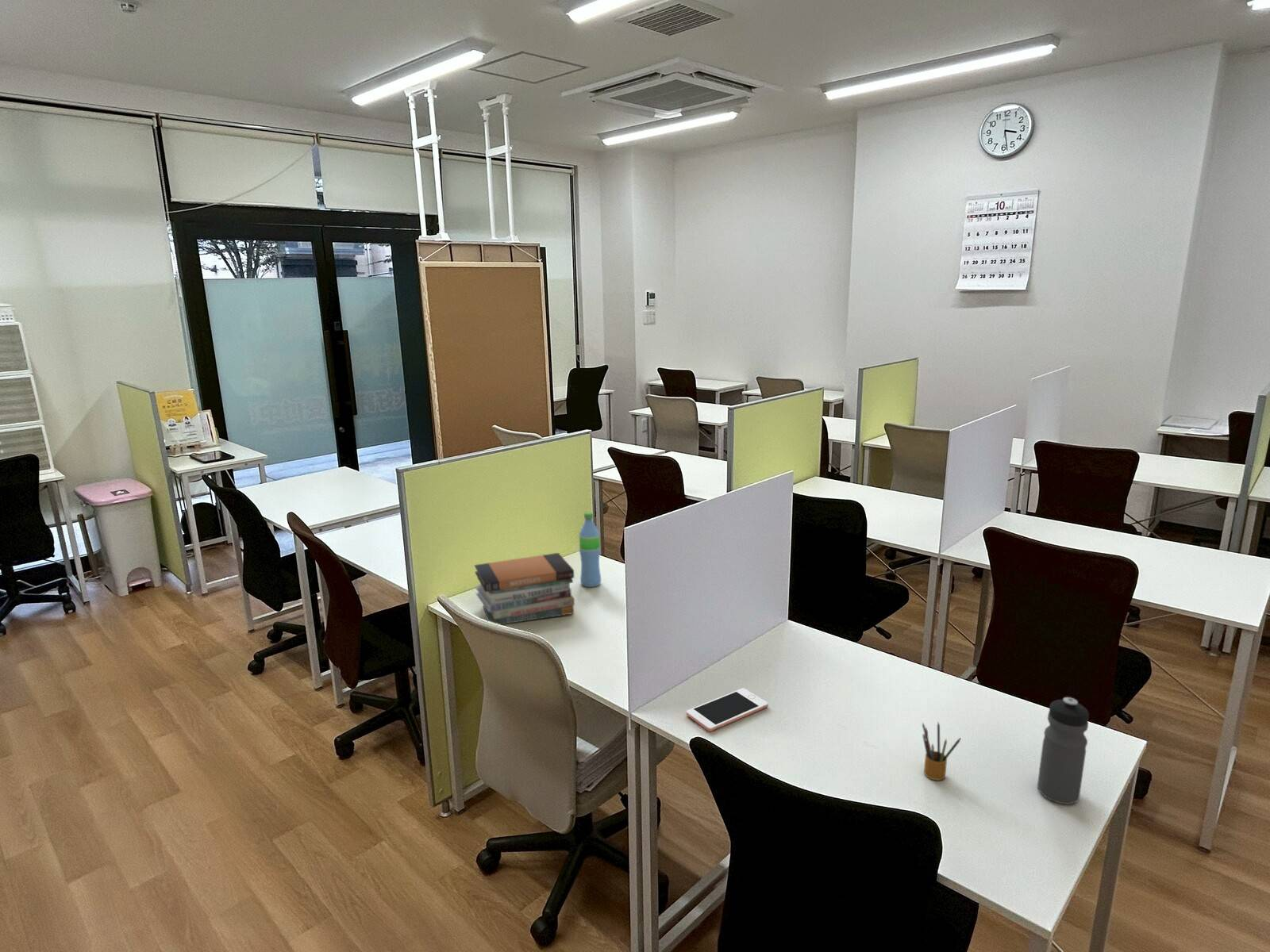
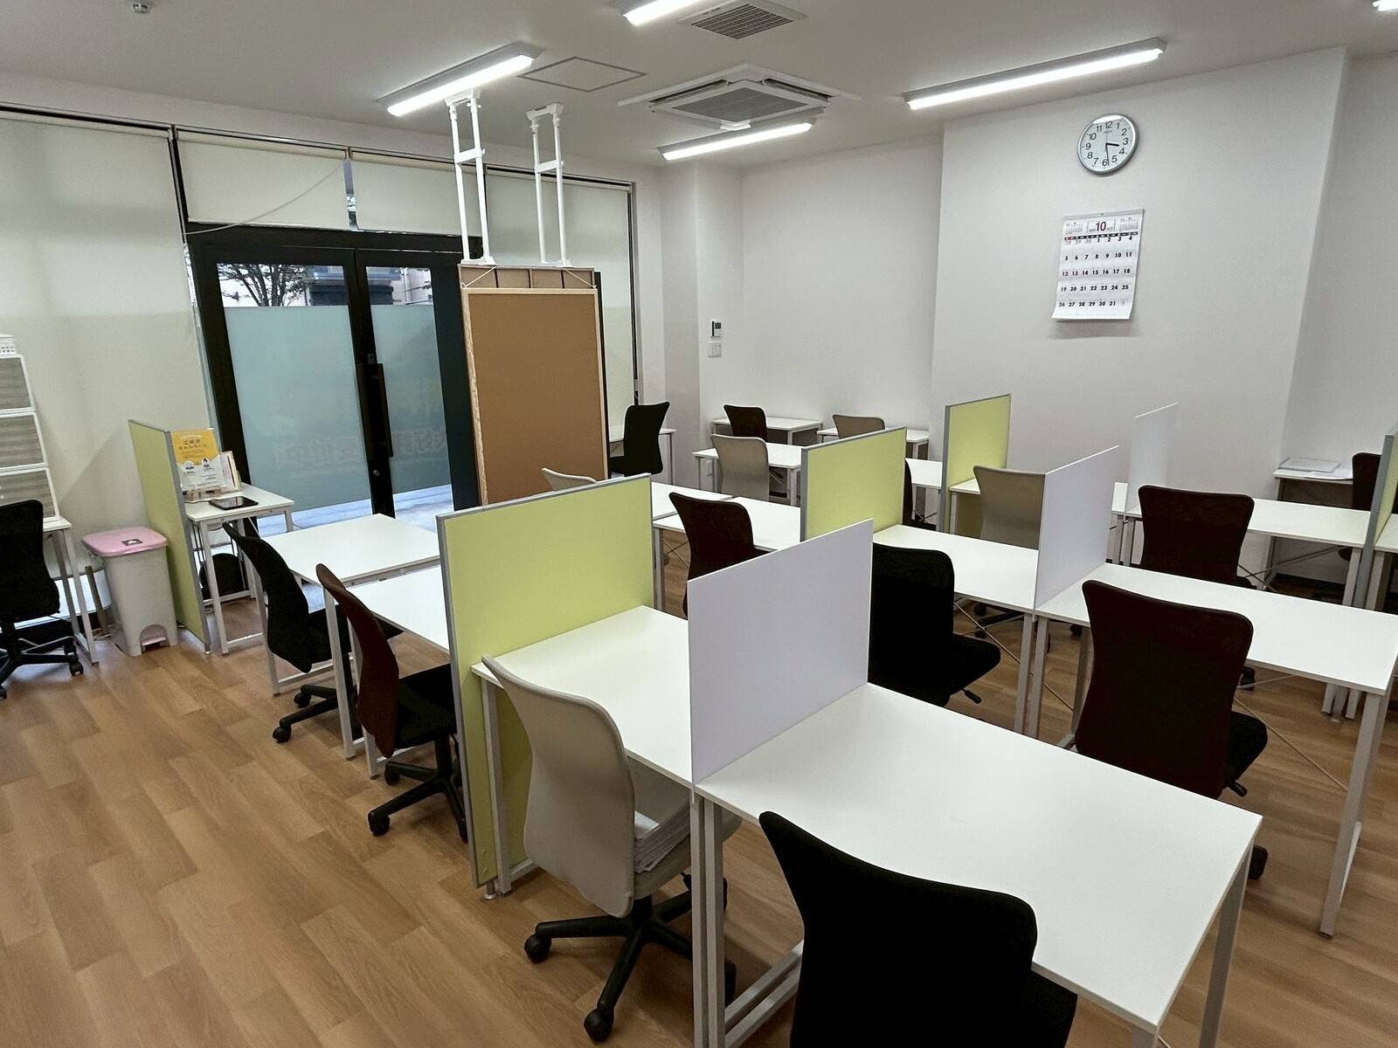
- book stack (524, 589)
- water bottle (590, 548)
- pencil box (938, 752)
- cell phone (727, 708)
- water bottle (1064, 747)
